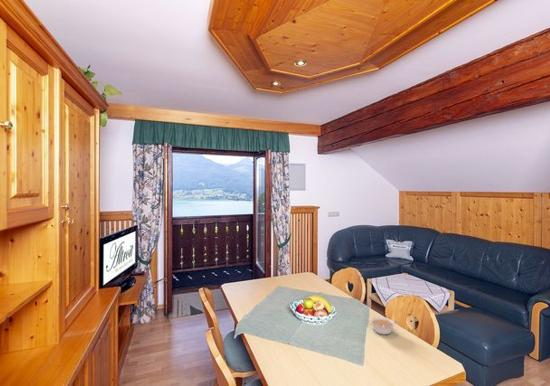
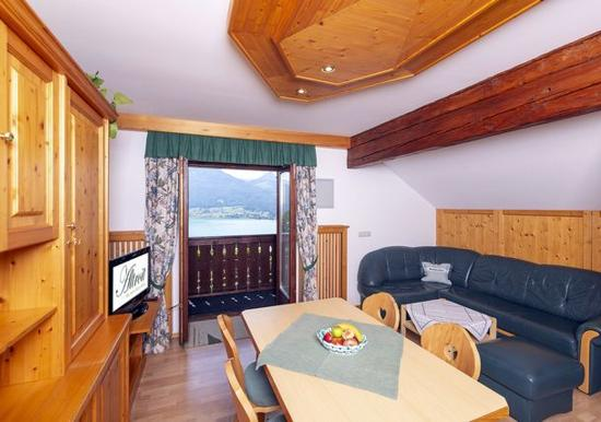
- legume (383, 325)
